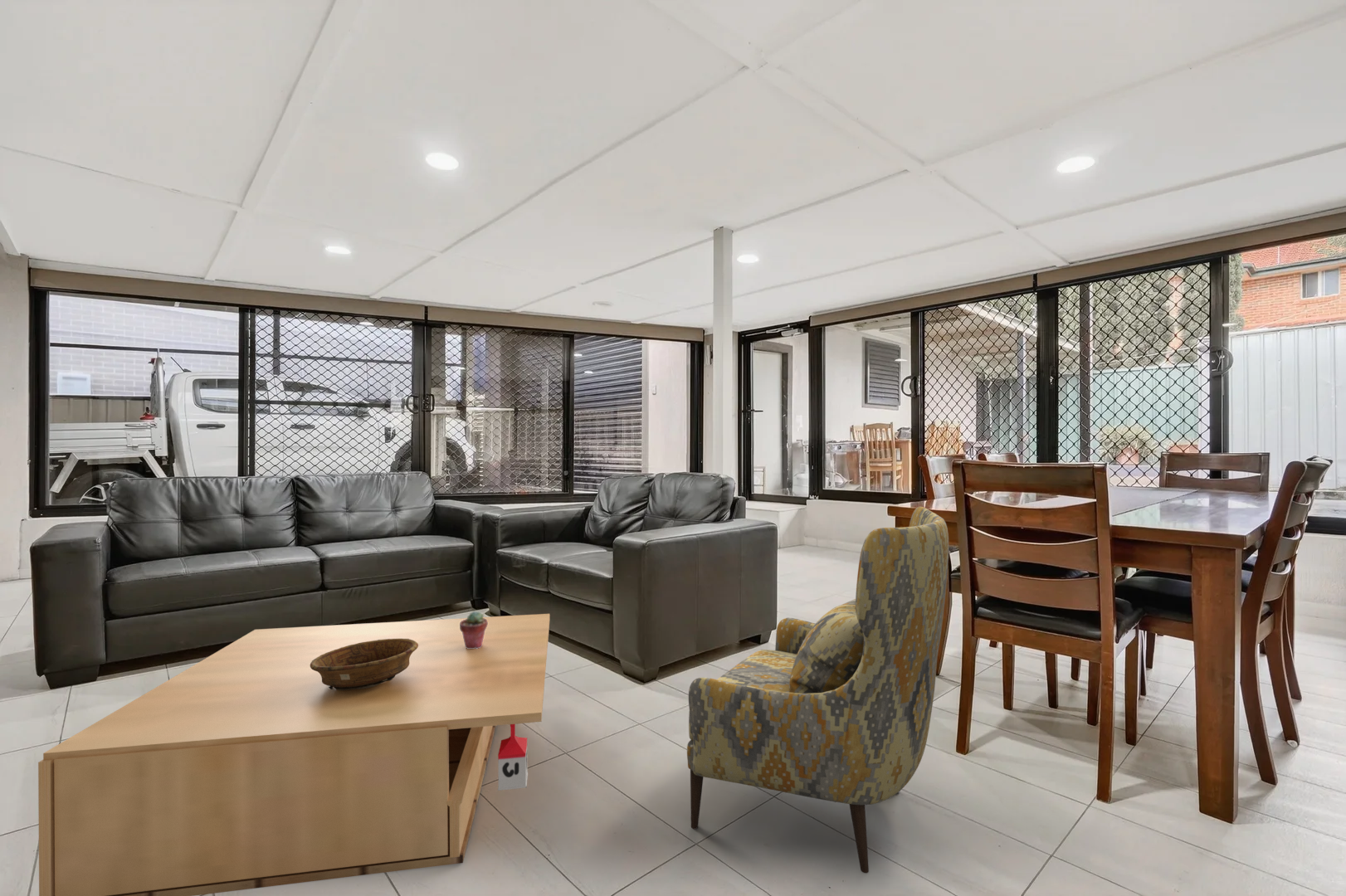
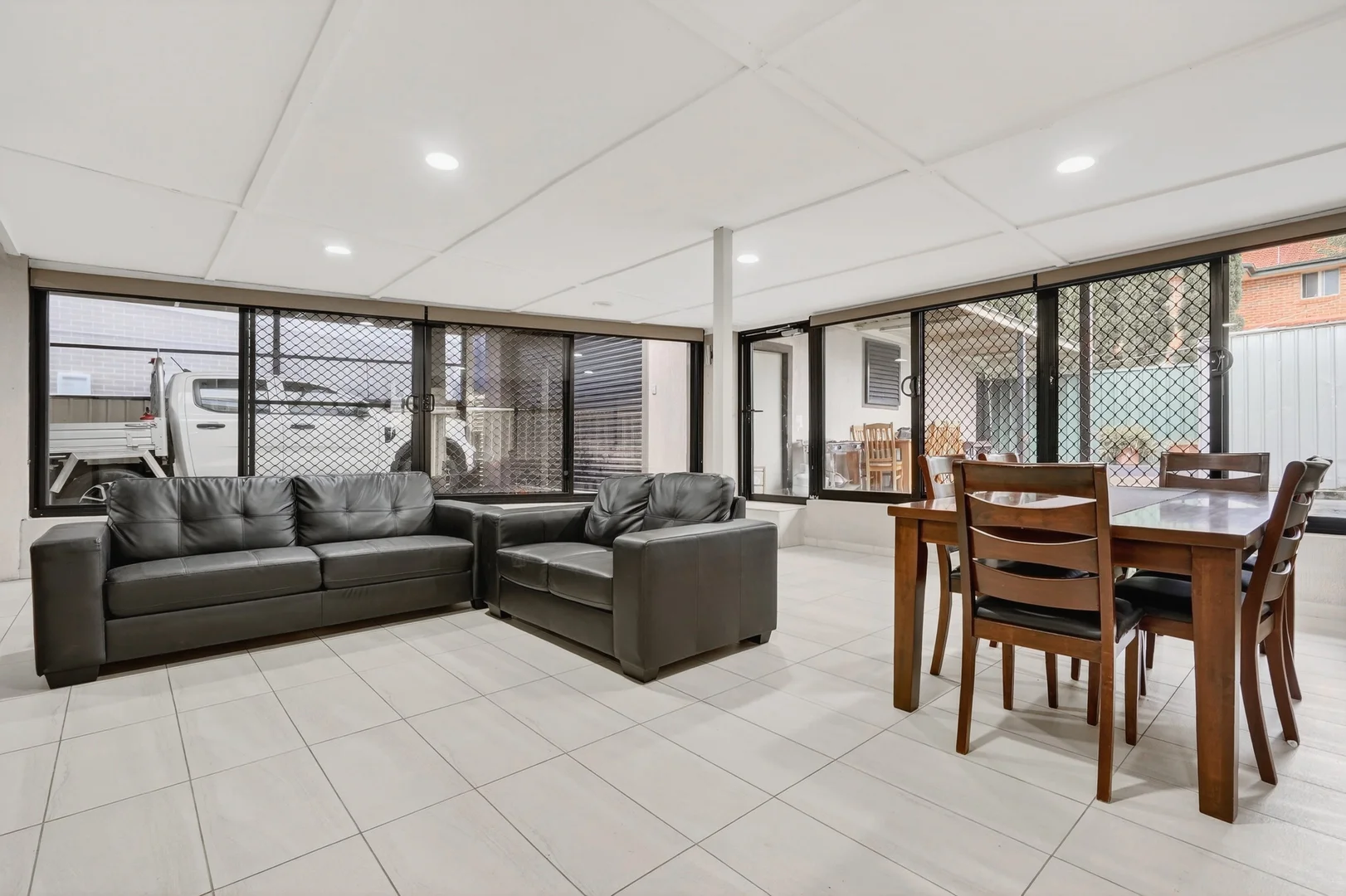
- armchair (826, 660)
- decorative bowl (366, 664)
- potted succulent (473, 628)
- coffee table (368, 720)
